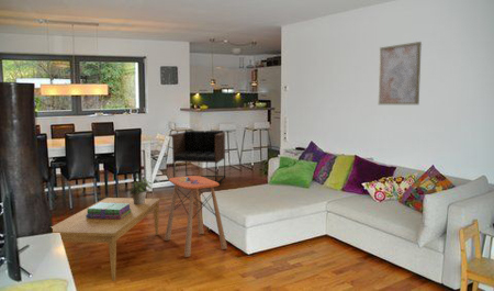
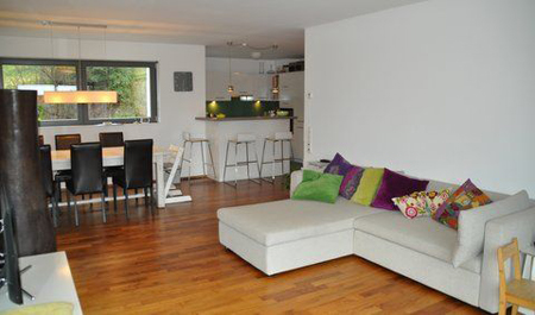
- armchair (200, 156)
- coffee table (110, 233)
- side table (192, 212)
- stack of books (109, 210)
- potted plant (141, 191)
- wall art (397, 75)
